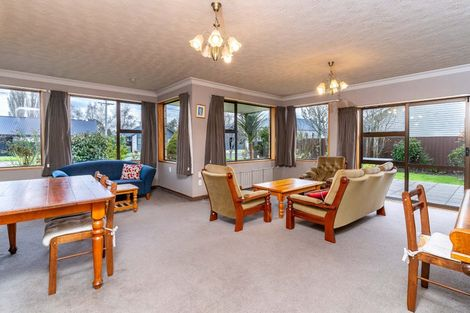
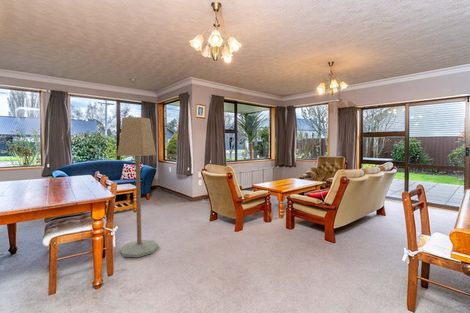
+ floor lamp (138, 184)
